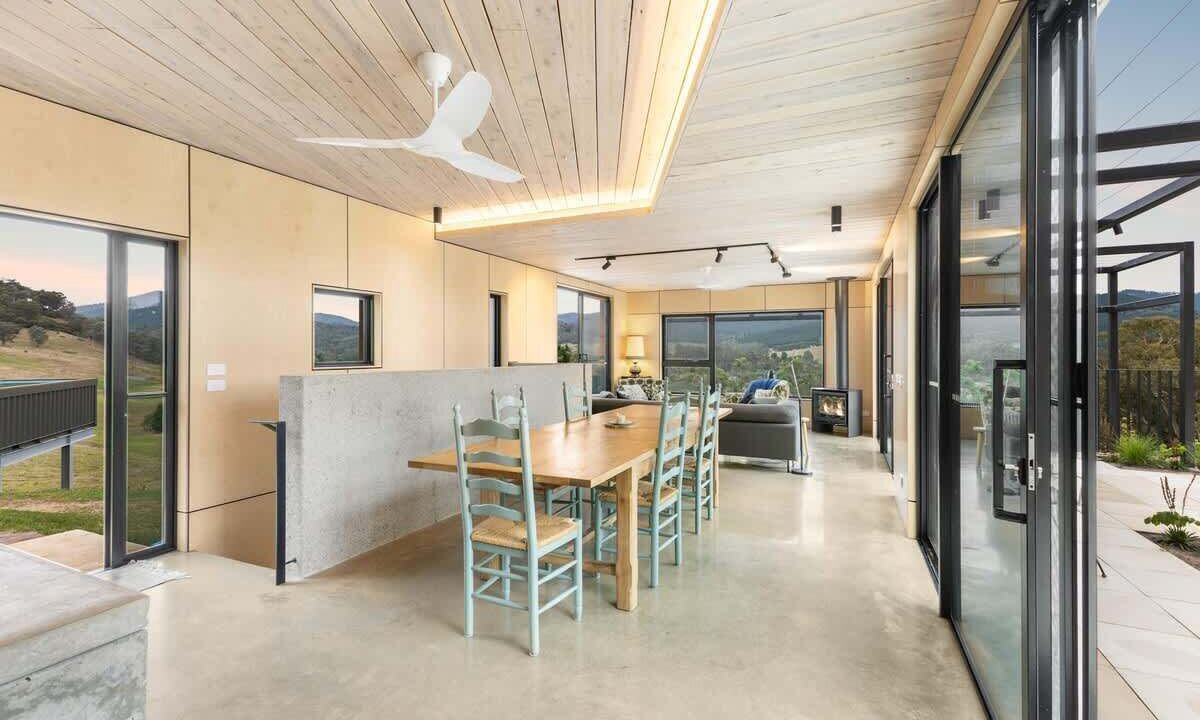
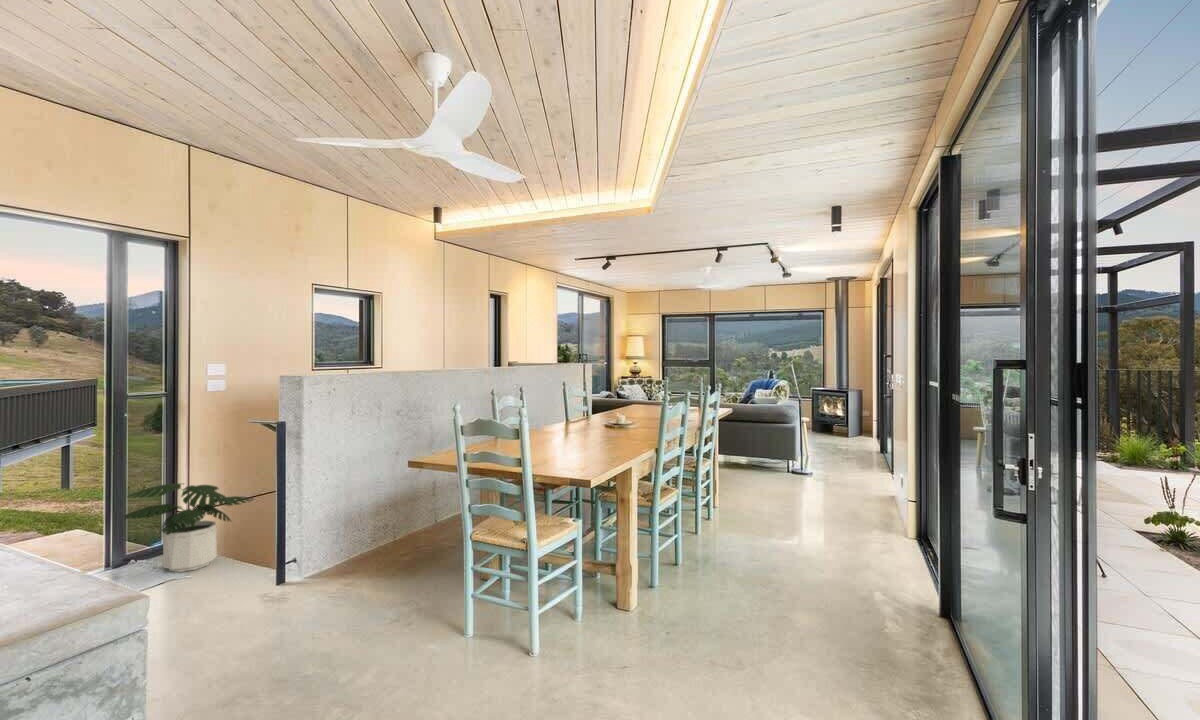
+ potted plant (194, 524)
